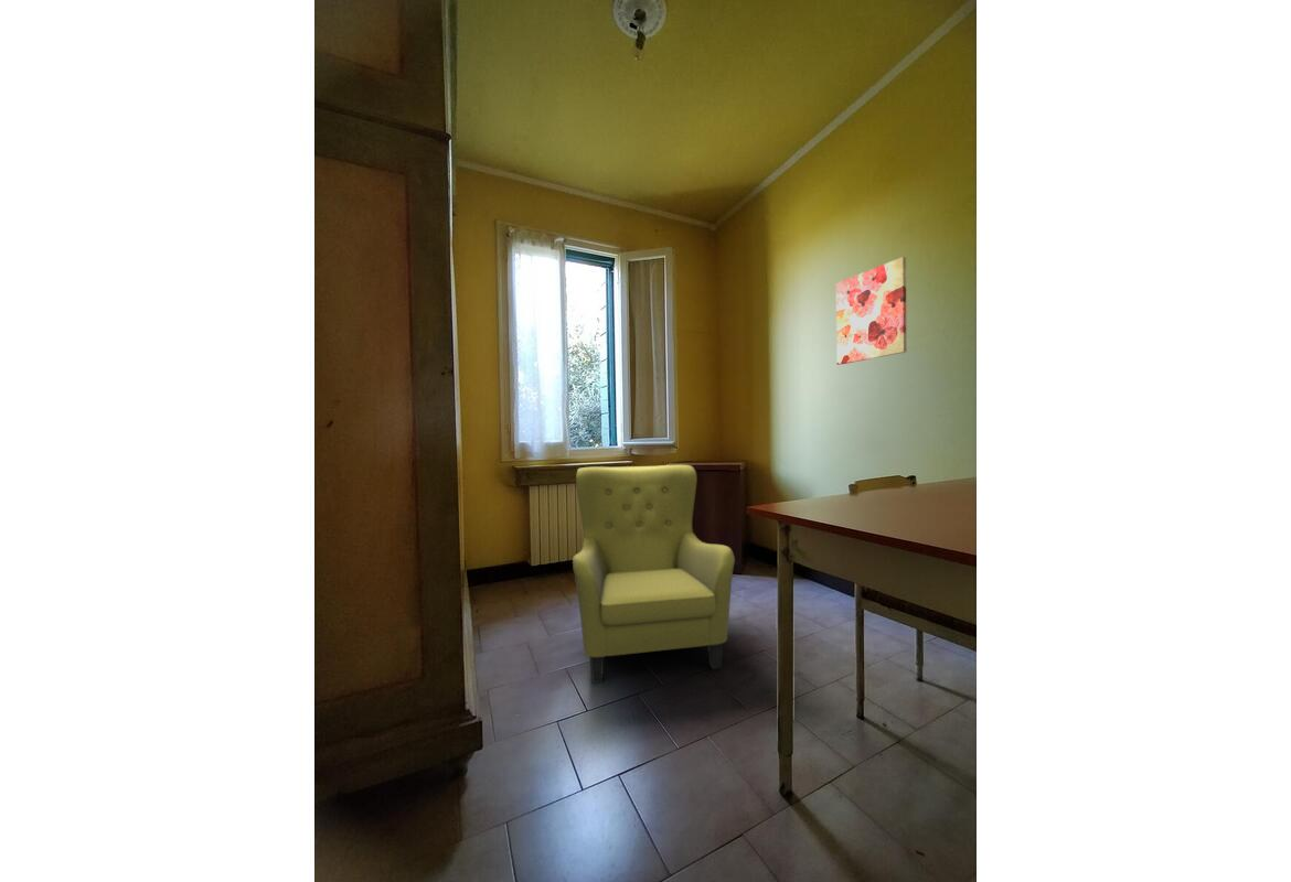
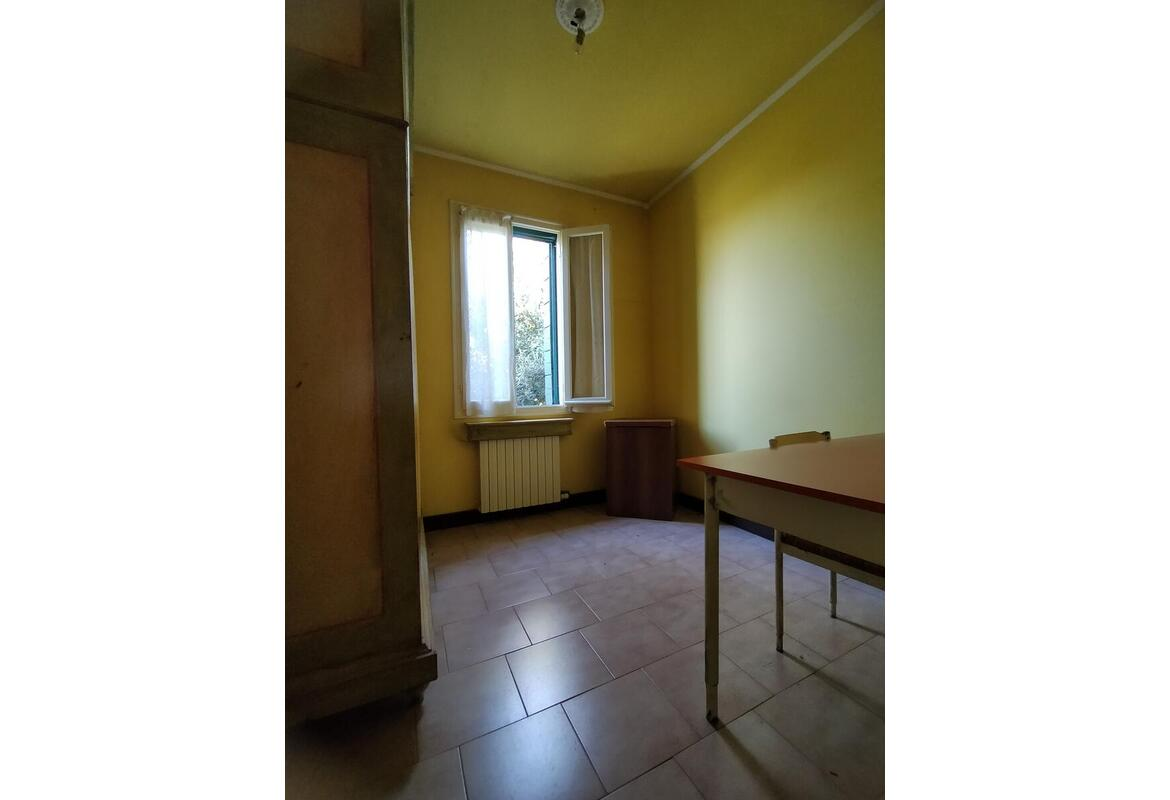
- armchair (643, 552)
- wall art (868, 314)
